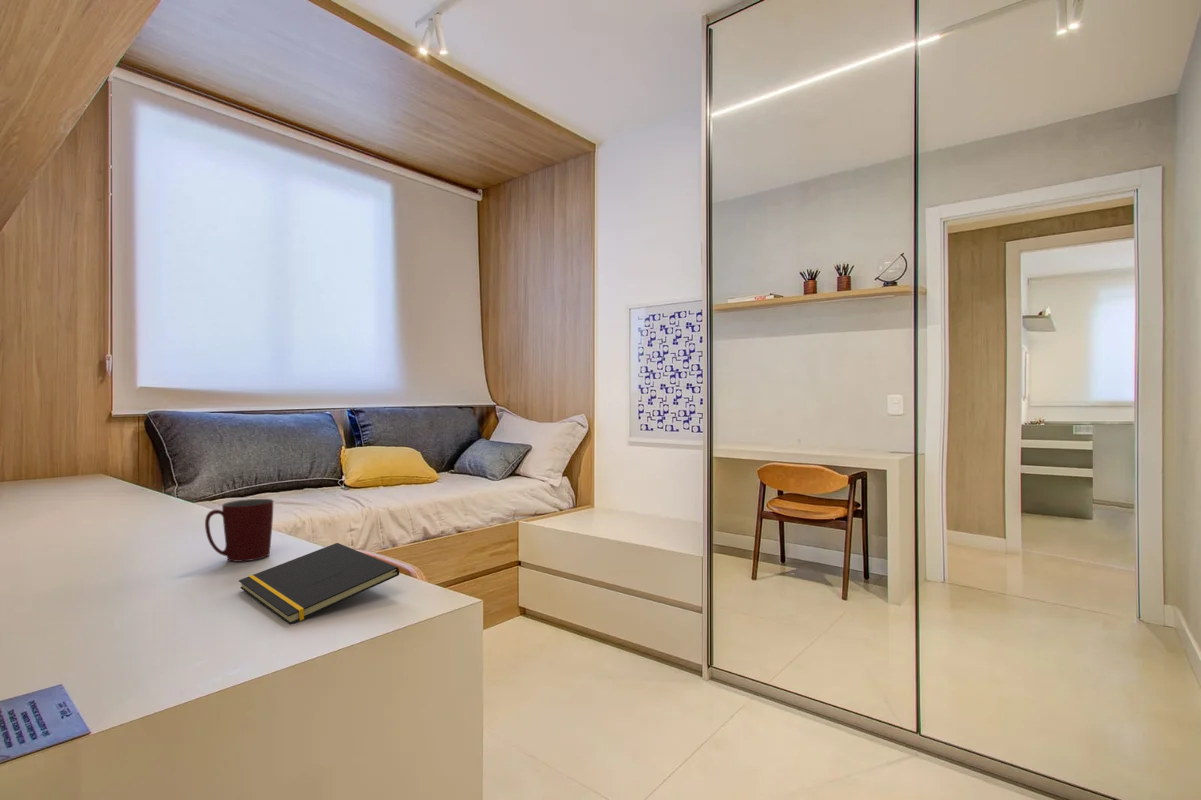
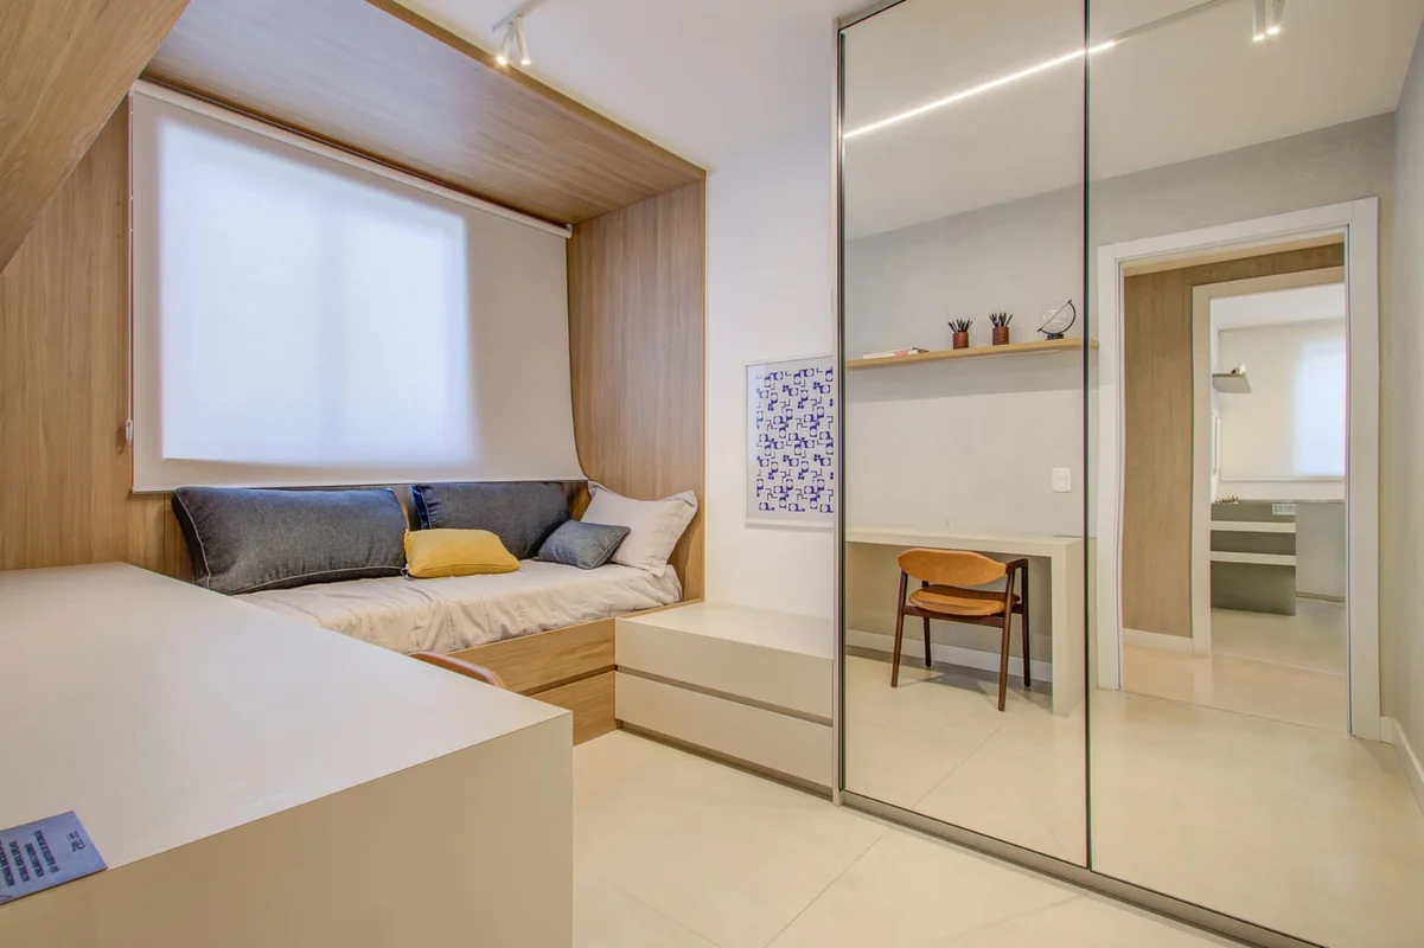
- notepad (317, 577)
- mug (240, 531)
